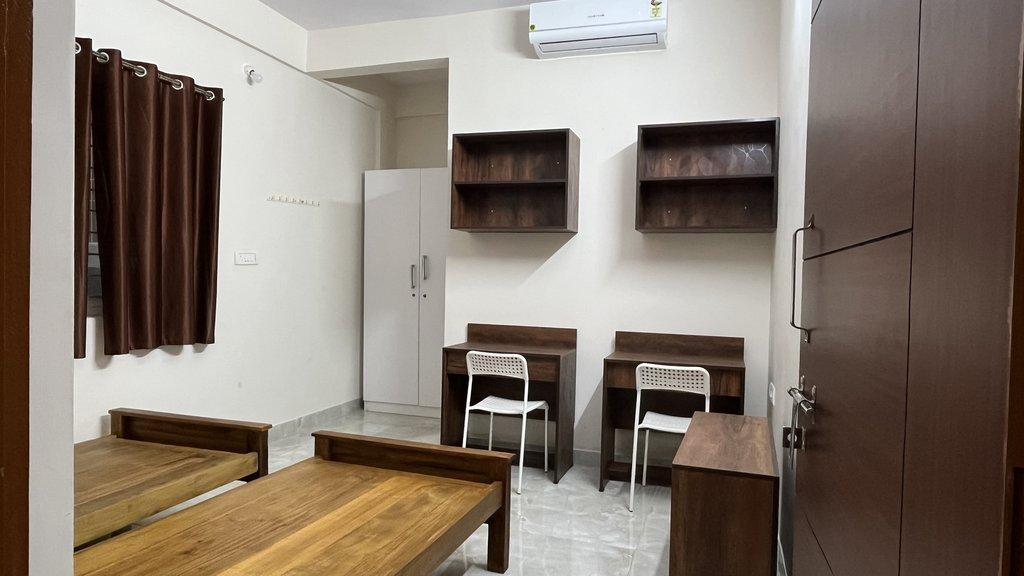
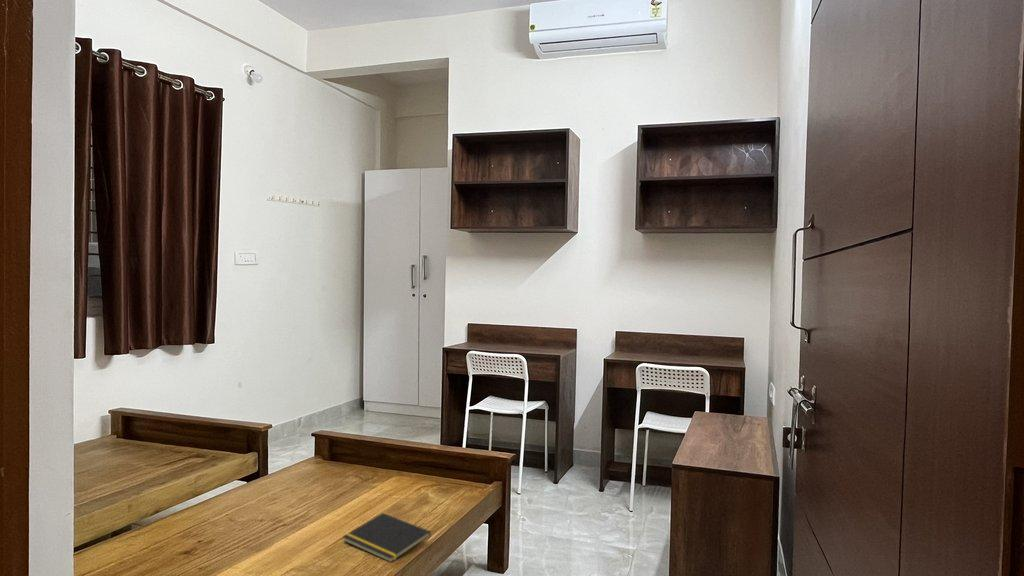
+ notepad (386, 536)
